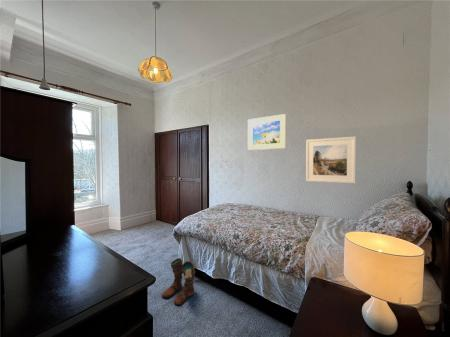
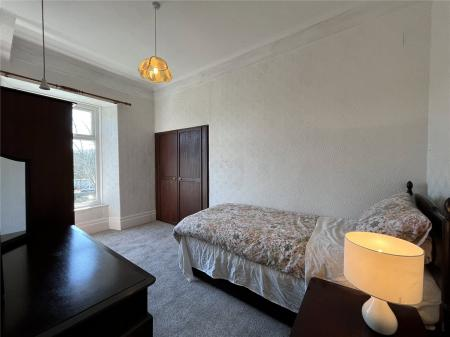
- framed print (329, 160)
- boots (181, 278)
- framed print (265, 133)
